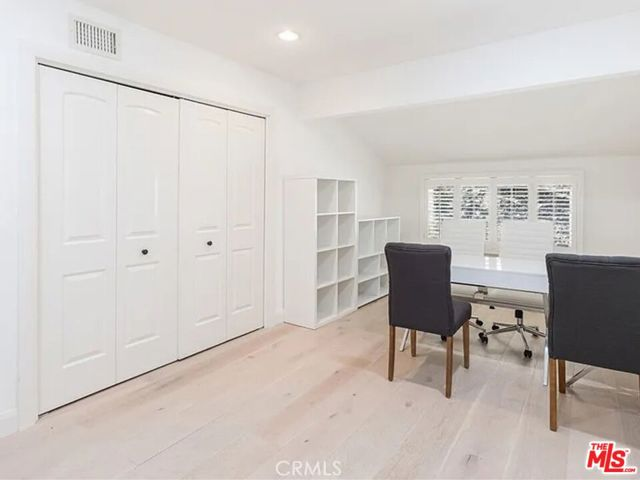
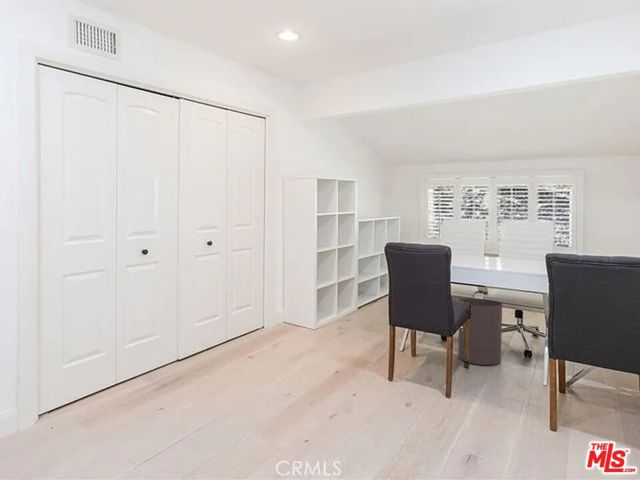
+ waste bin (479, 330)
